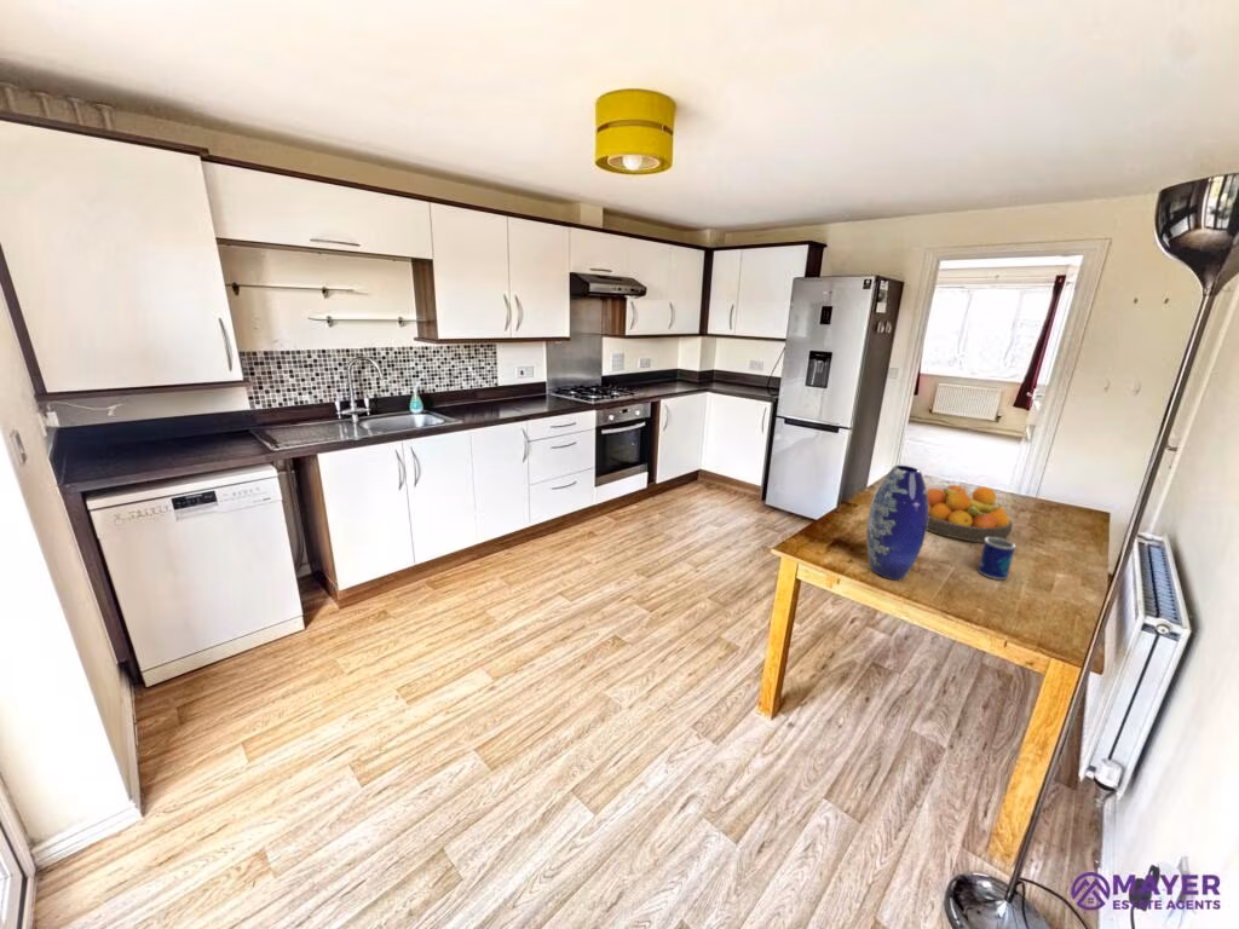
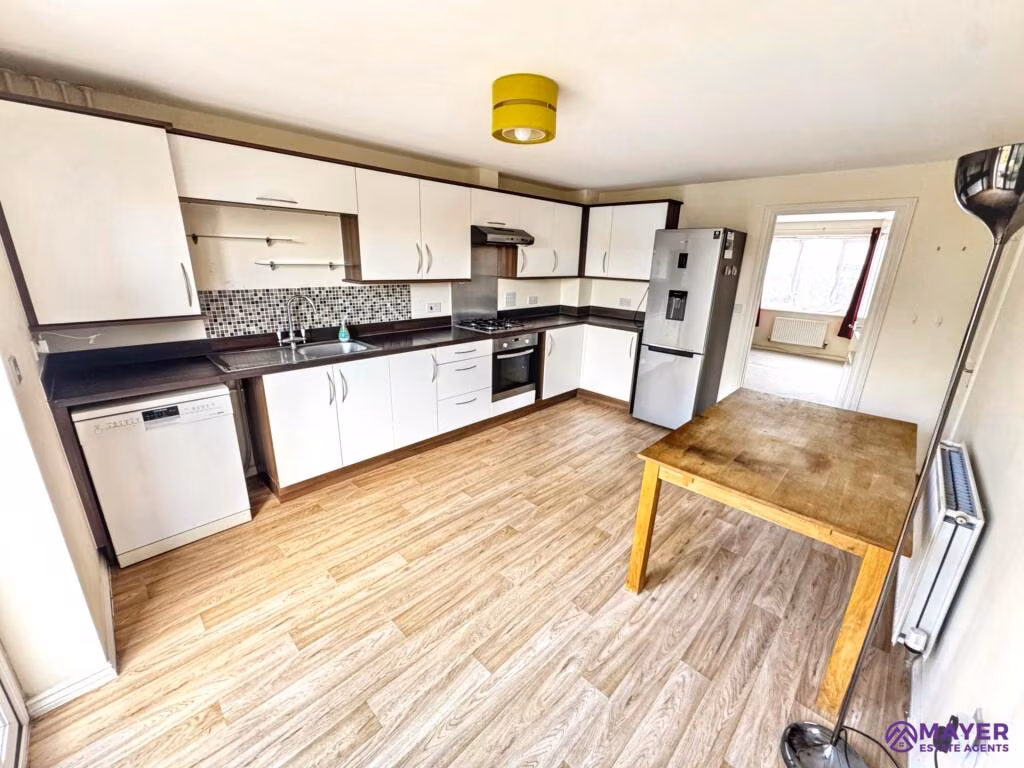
- vase (897, 521)
- fruit bowl (959, 506)
- mug (996, 555)
